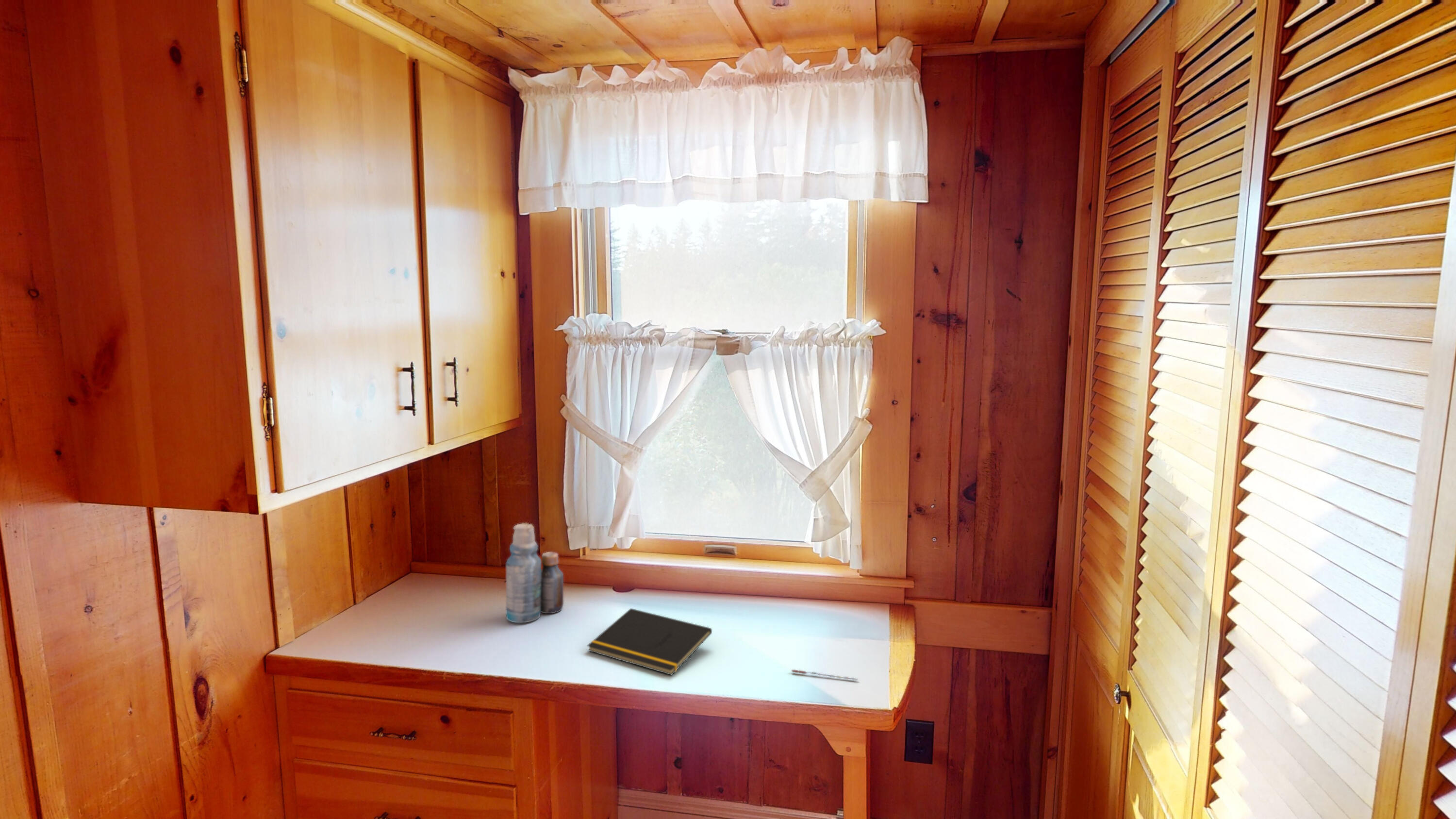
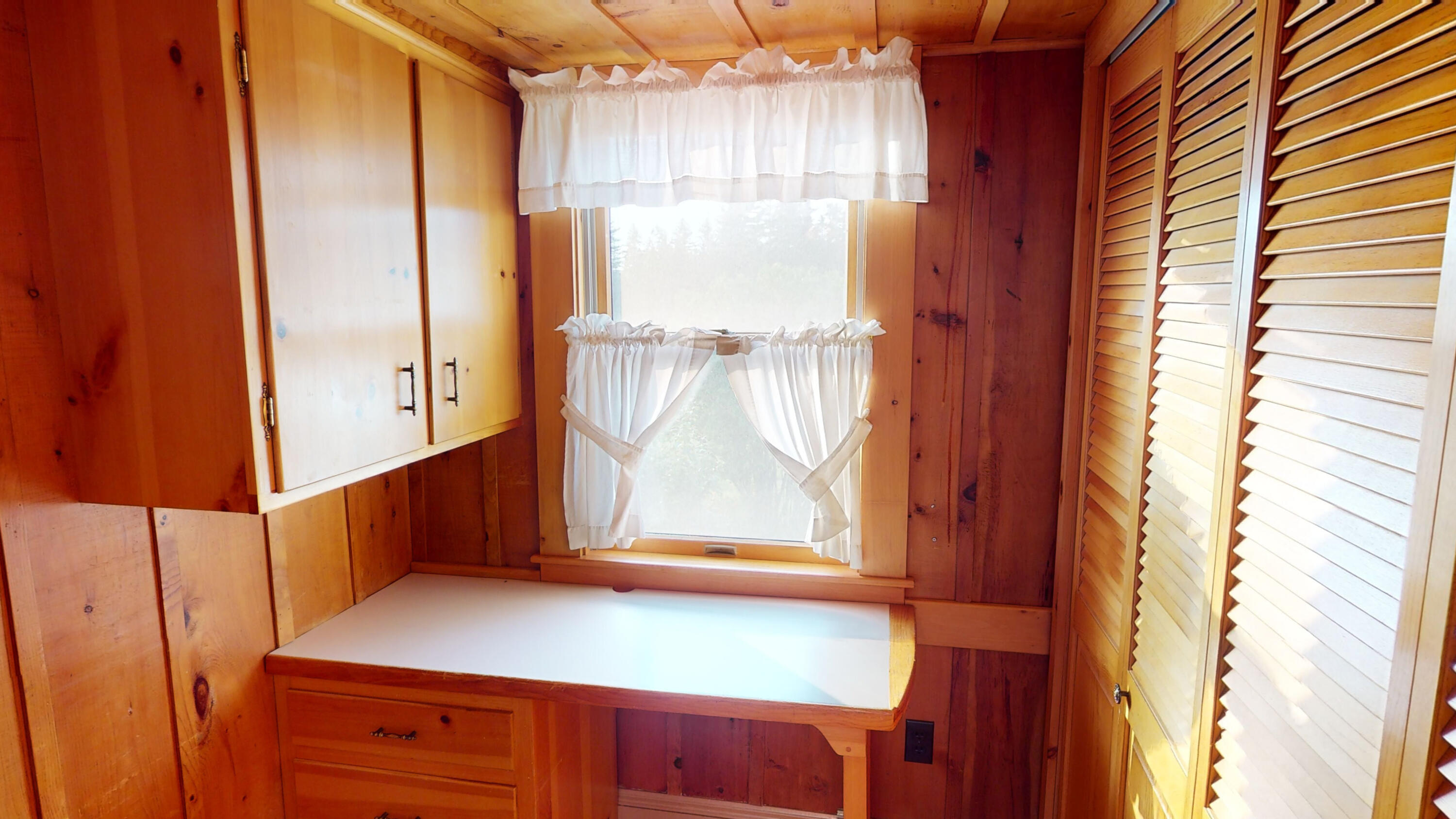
- pen (824, 675)
- notepad (650, 639)
- bottle (533, 568)
